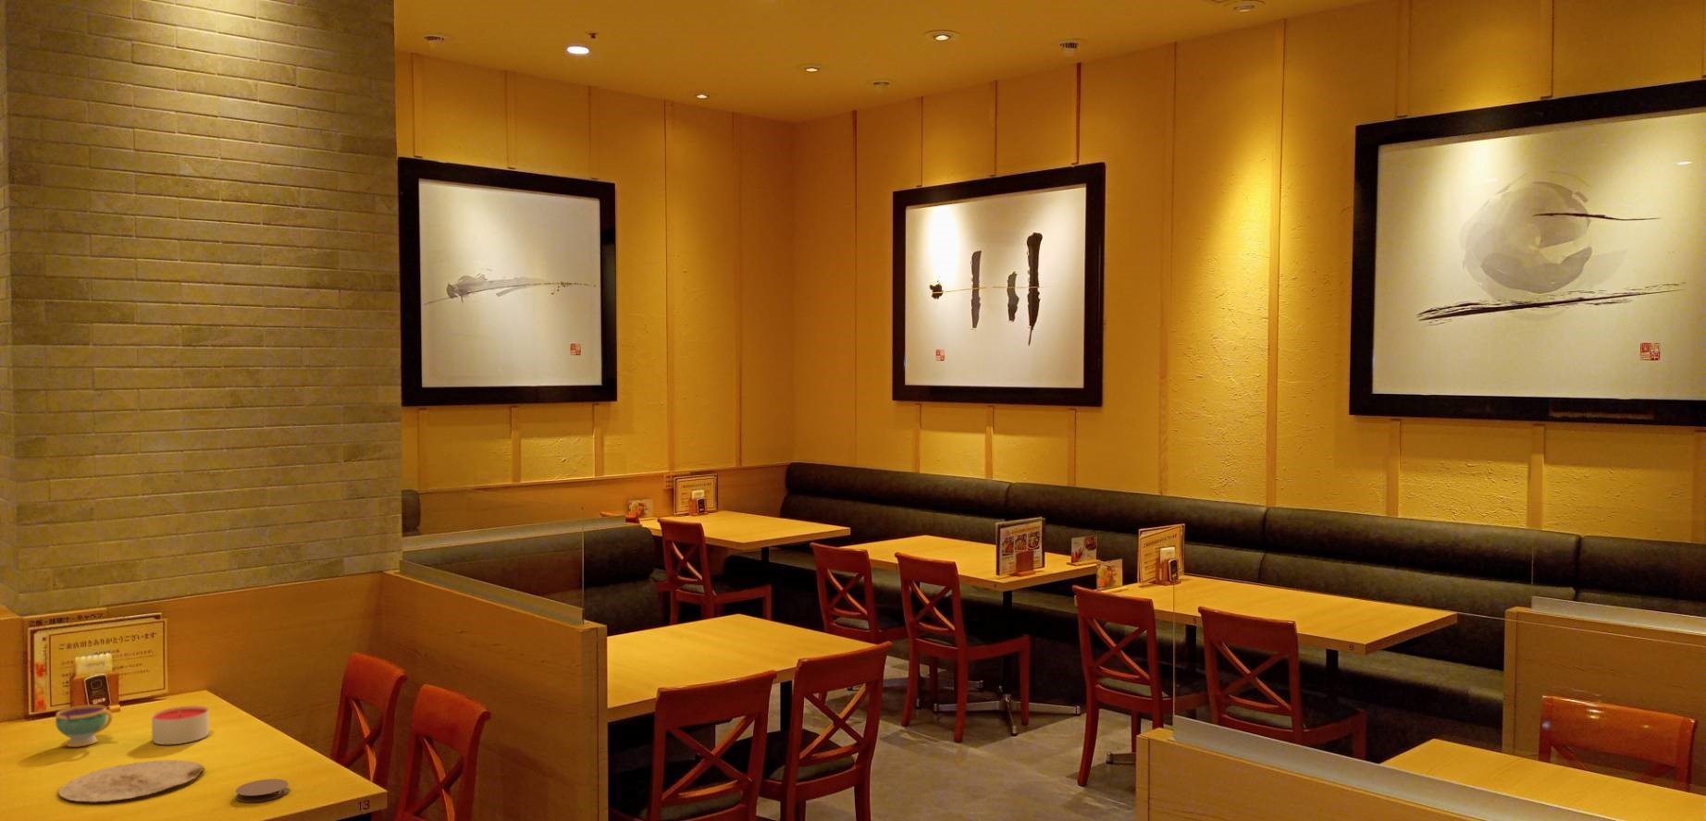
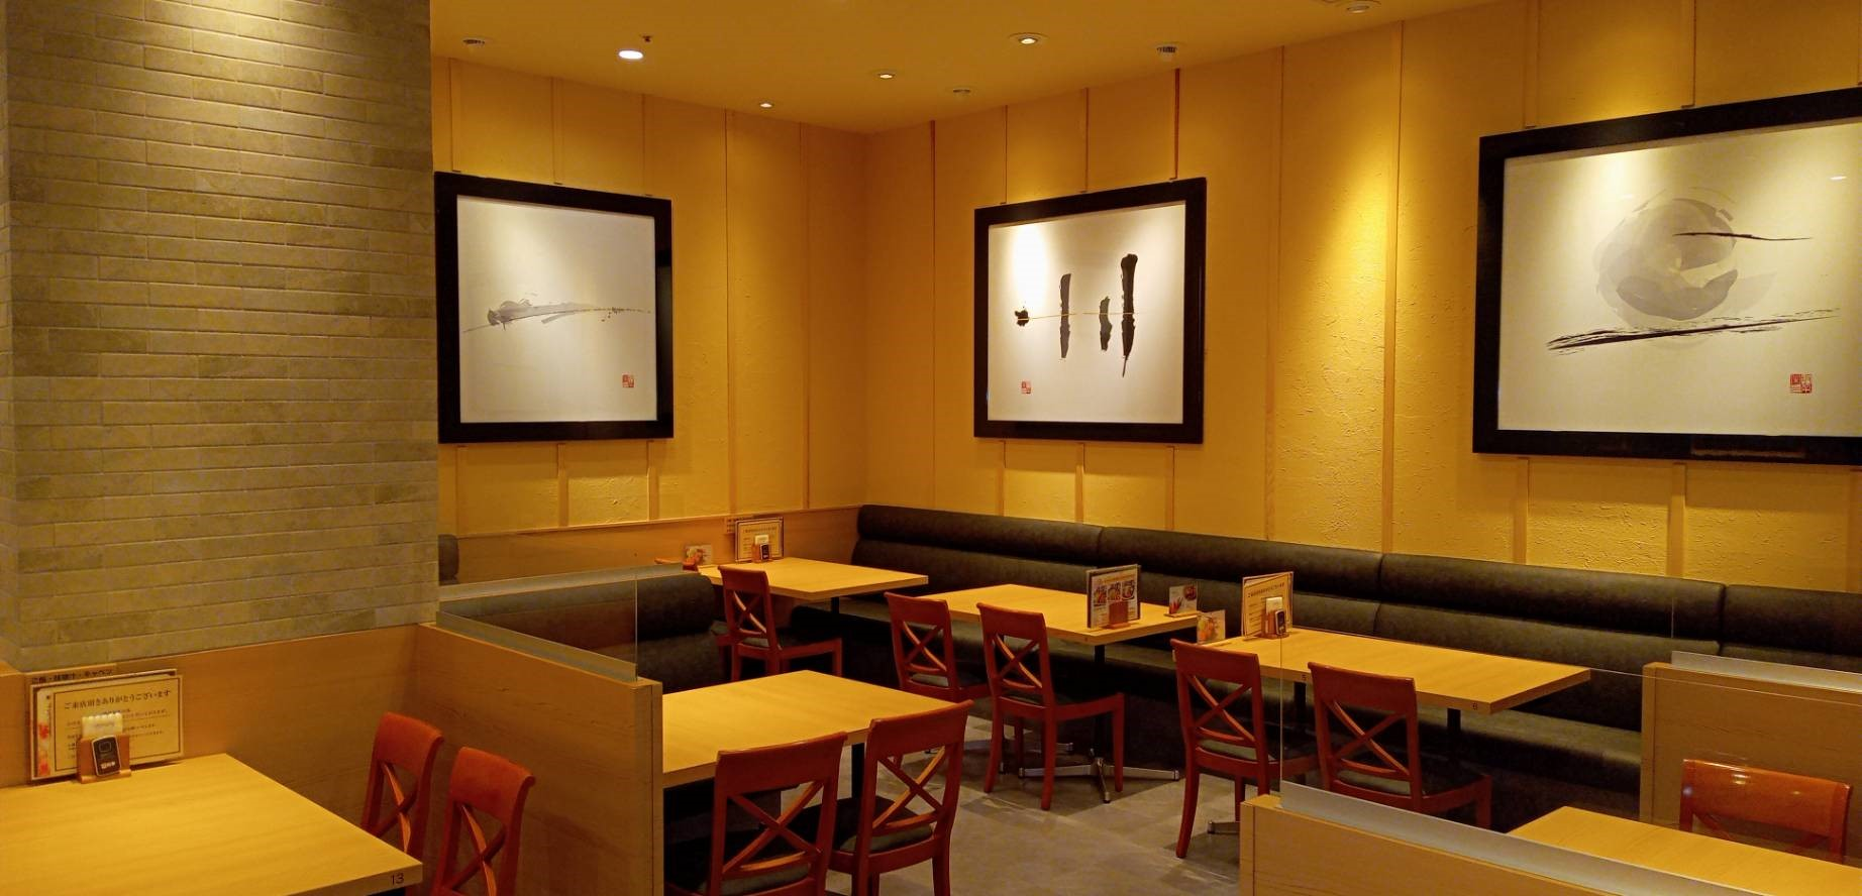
- plate (133, 776)
- coaster (262, 789)
- teacup (84, 725)
- candle (181, 724)
